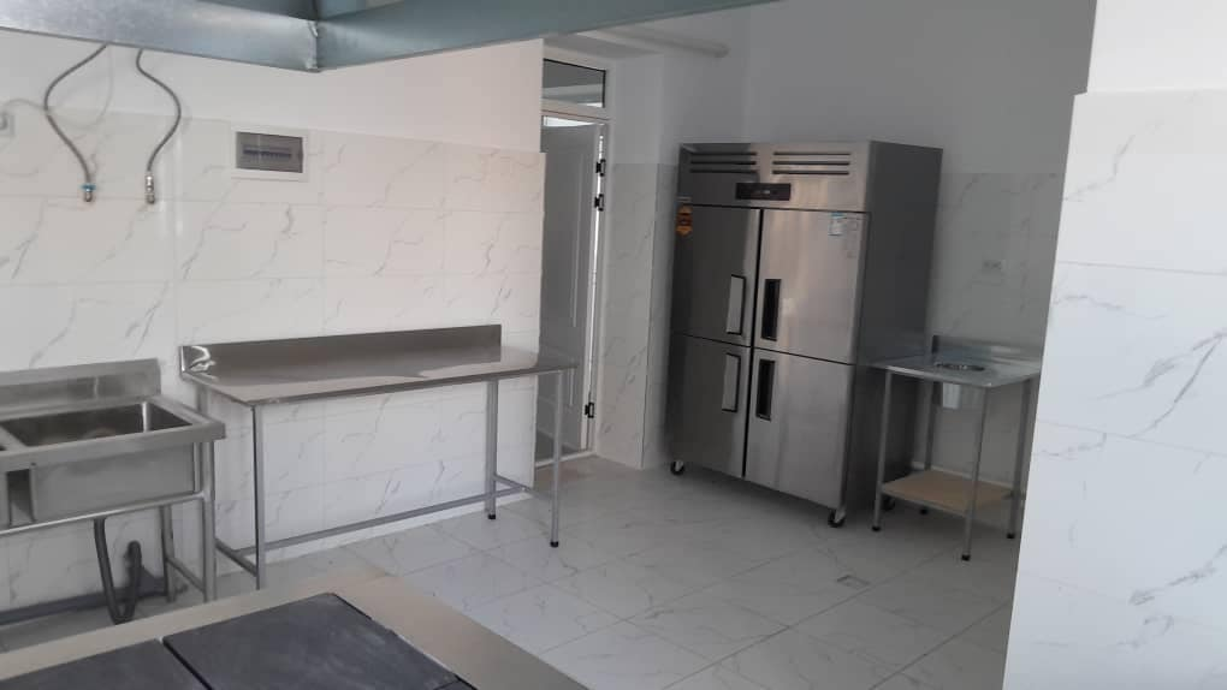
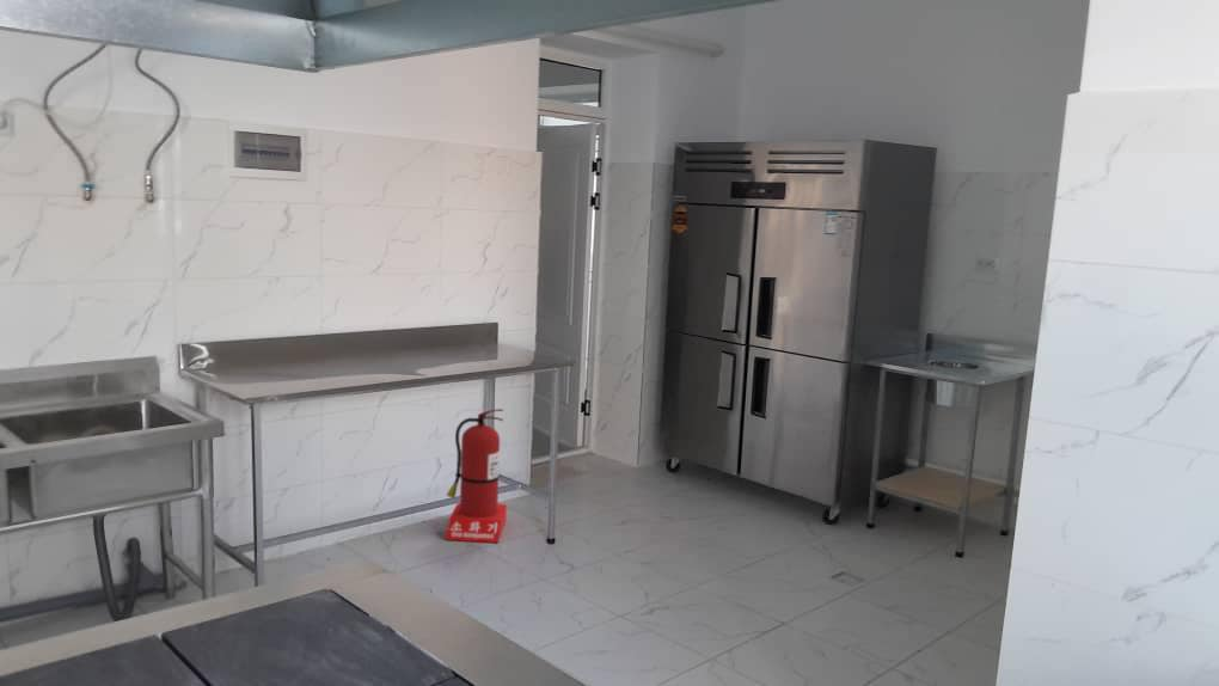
+ fire extinguisher (478, 470)
